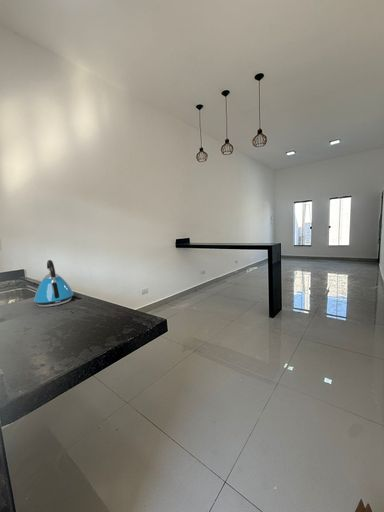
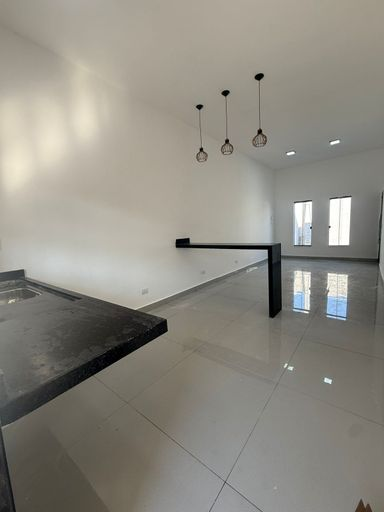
- kettle (52, 281)
